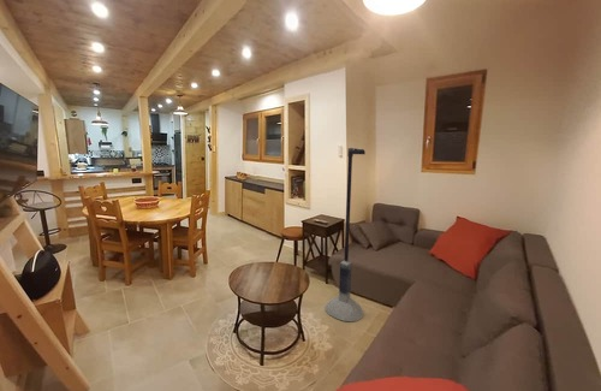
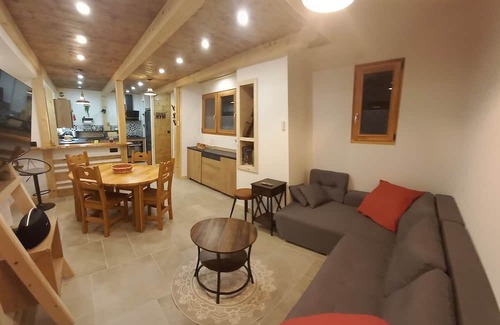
- floor lamp (347, 231)
